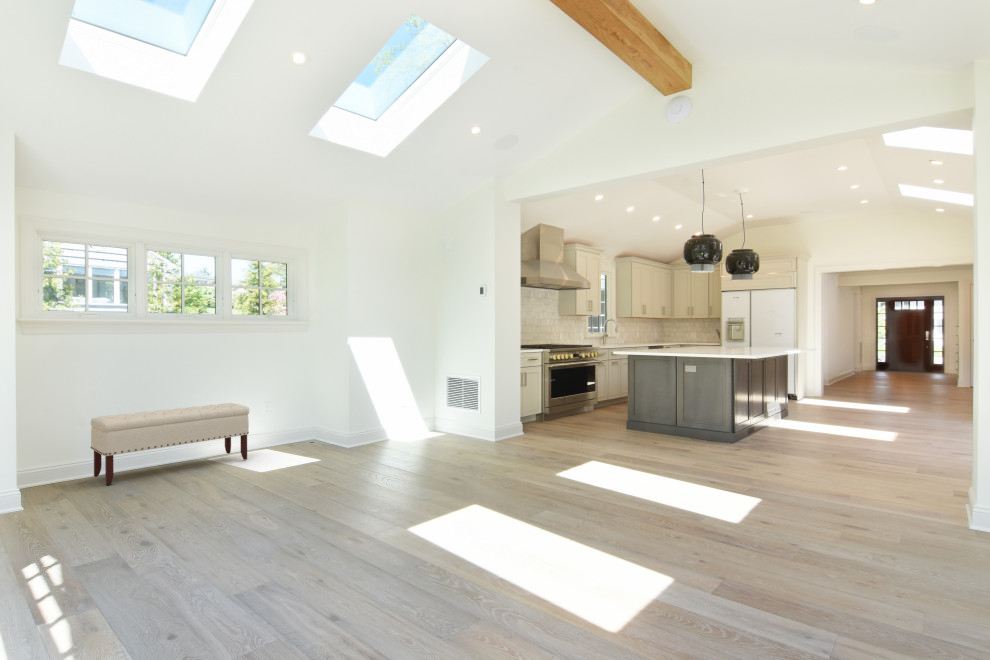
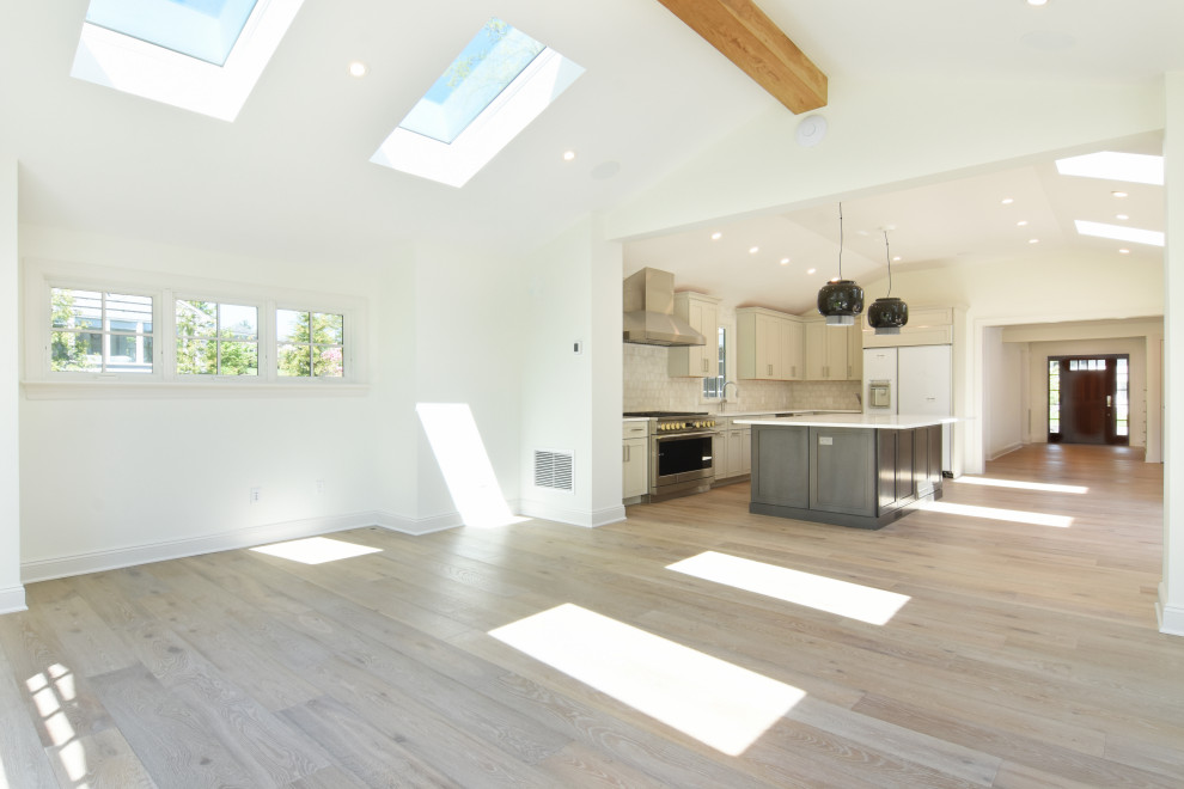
- bench (175, 439)
